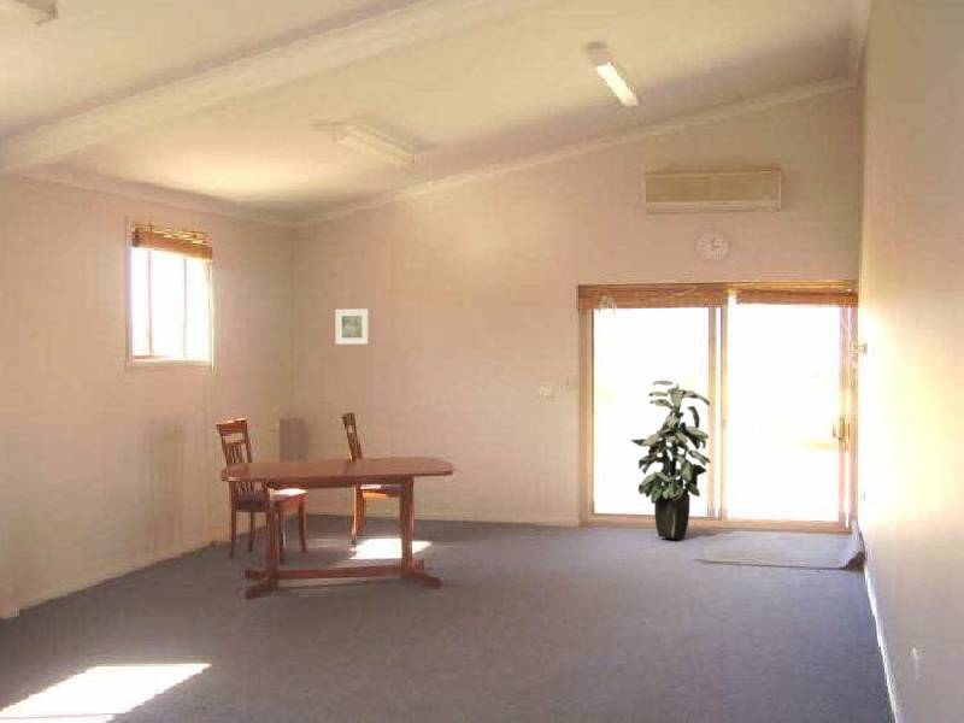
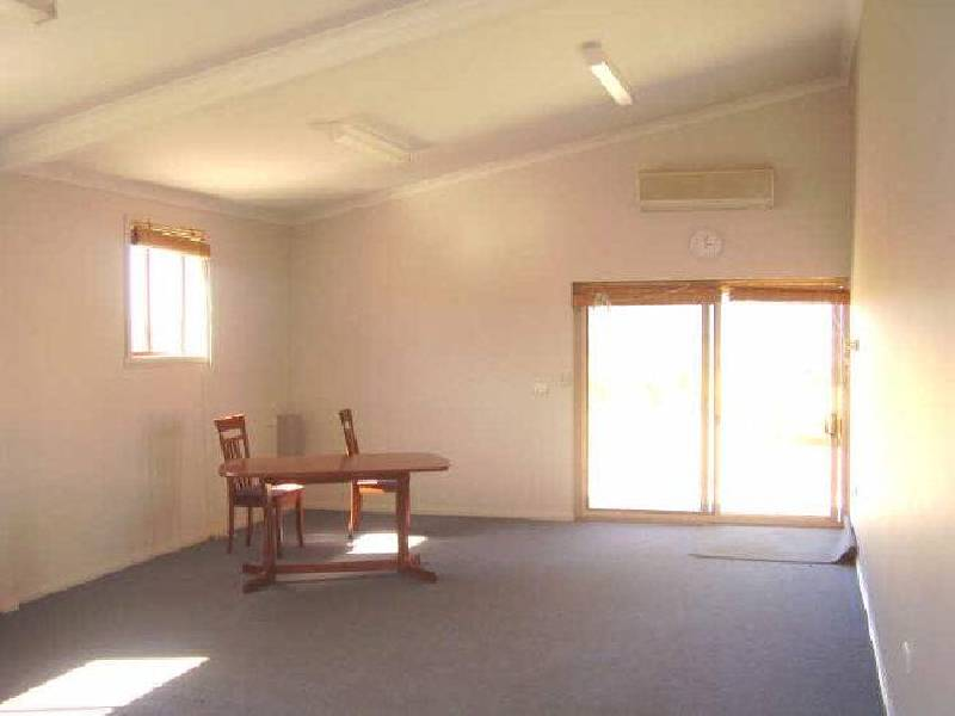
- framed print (352, 327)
- indoor plant (669, 458)
